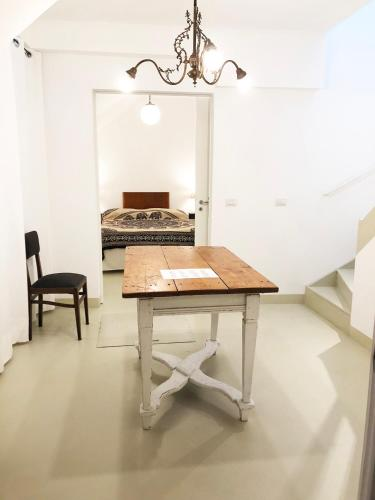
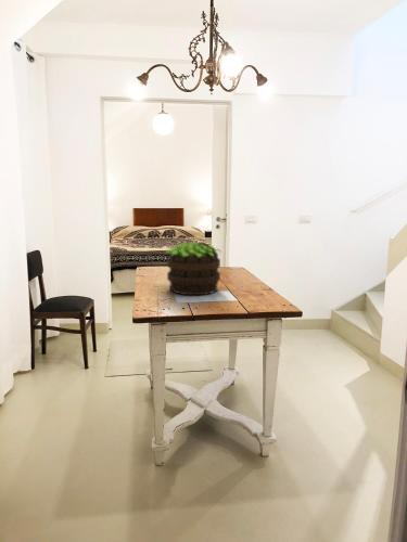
+ potted plant (193, 266)
